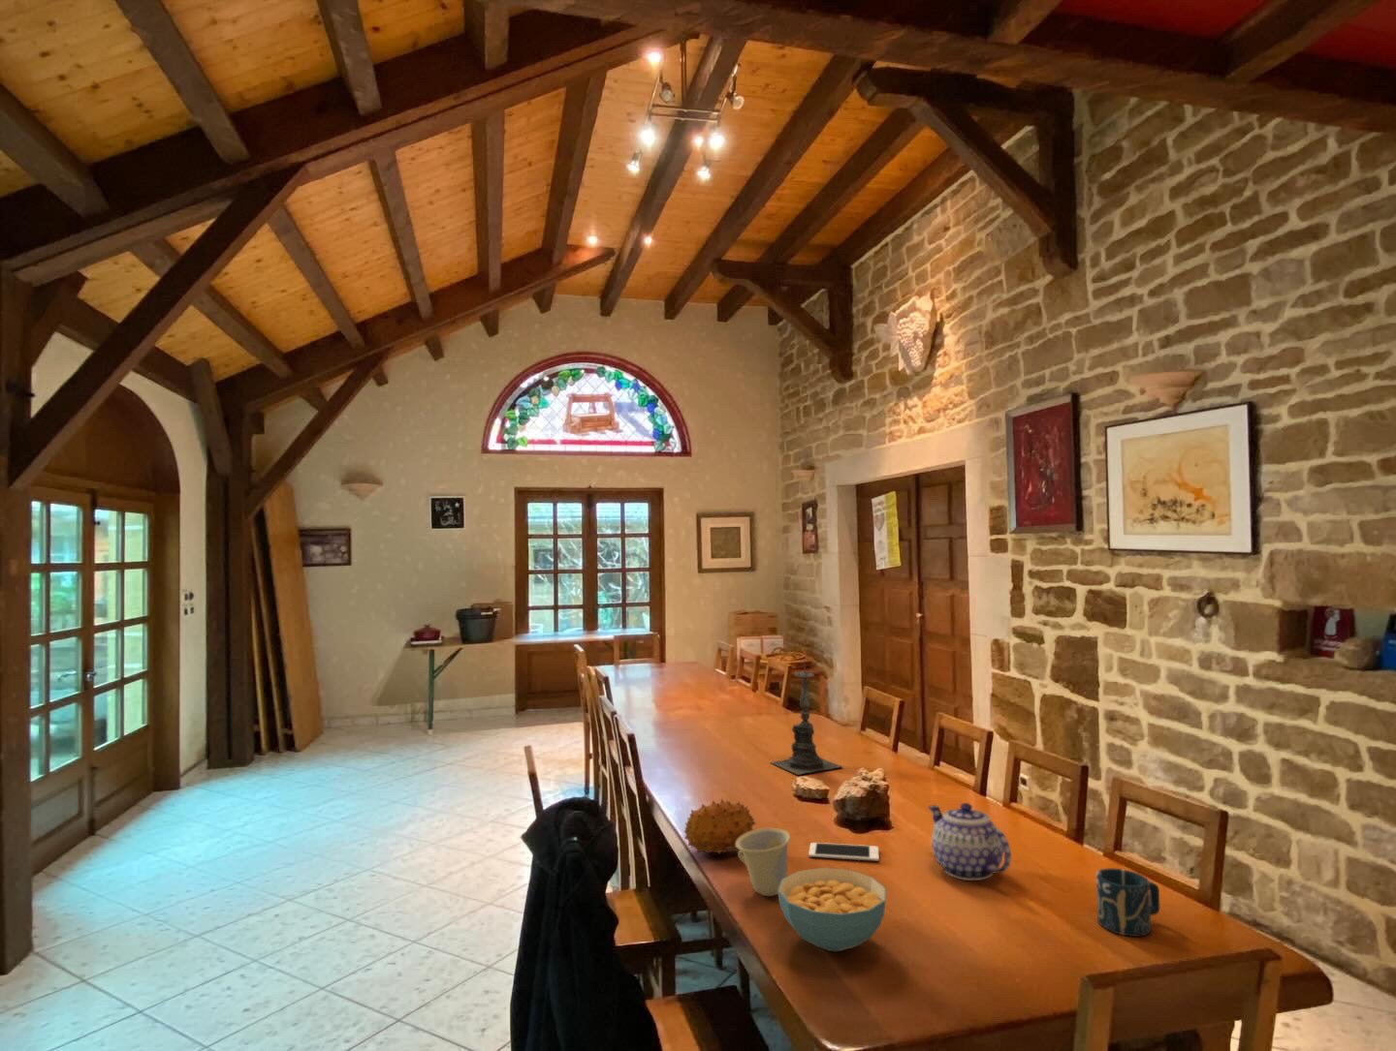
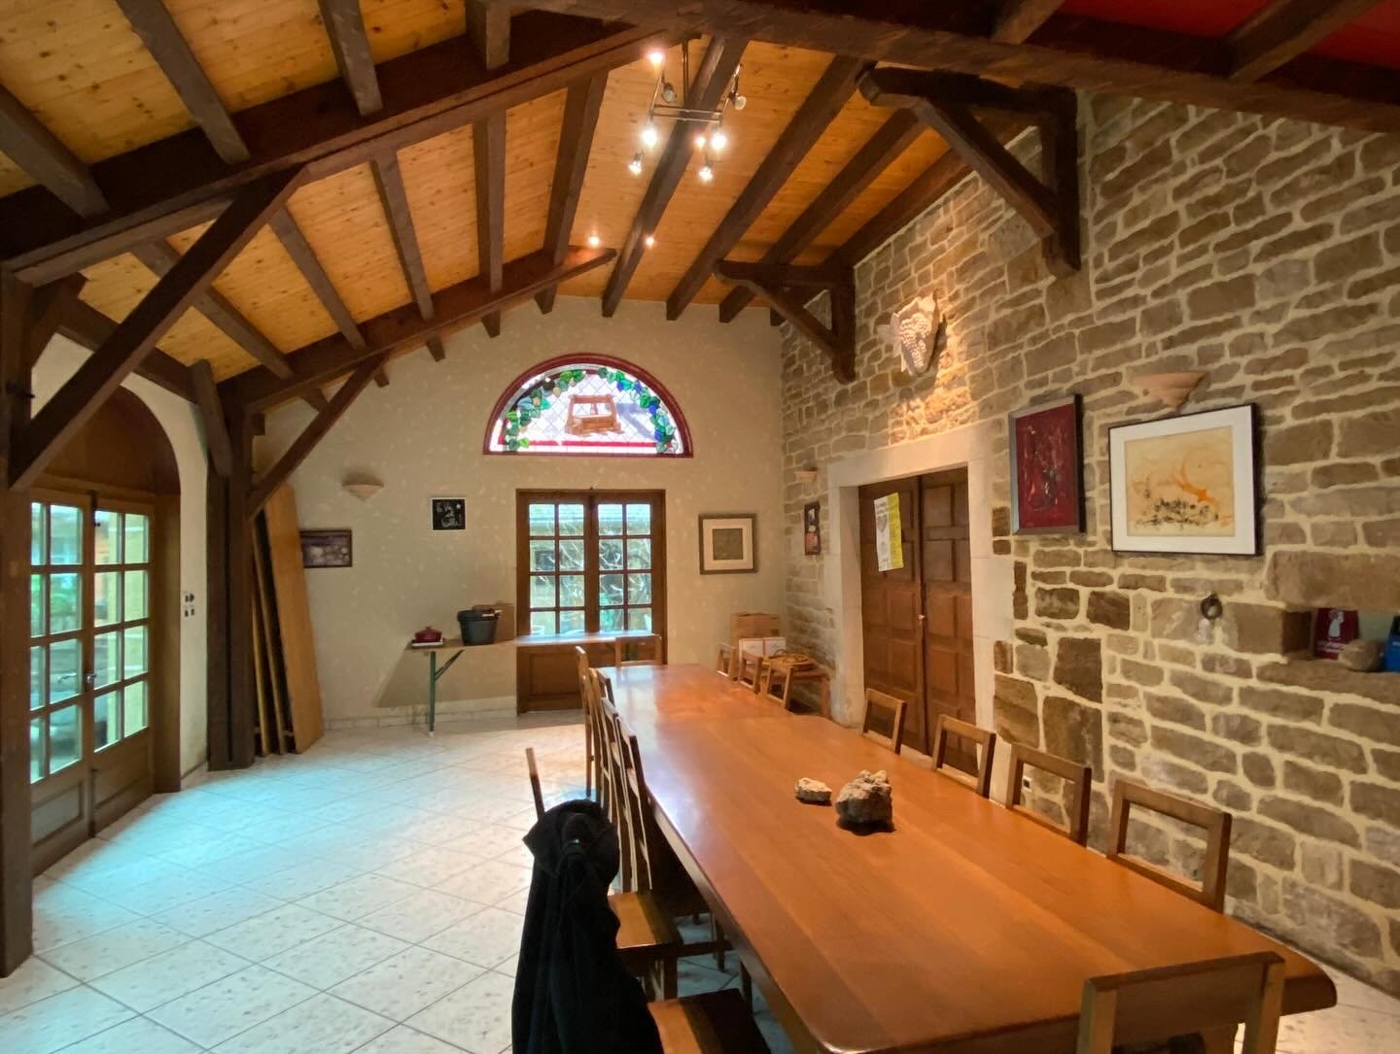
- candle holder (805, 711)
- teapot (966, 837)
- cereal bowl (832, 915)
- fruit (719, 826)
- cup (763, 863)
- cup (1130, 900)
- cell phone (844, 851)
